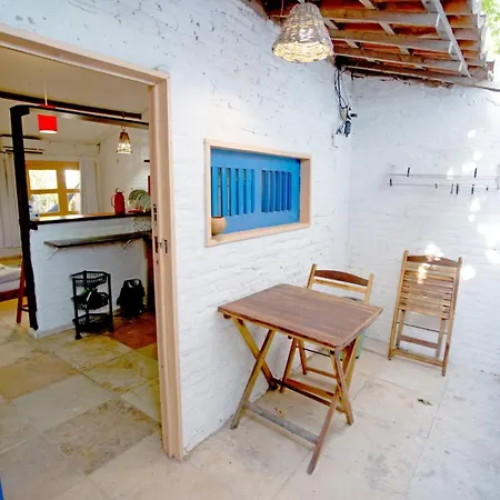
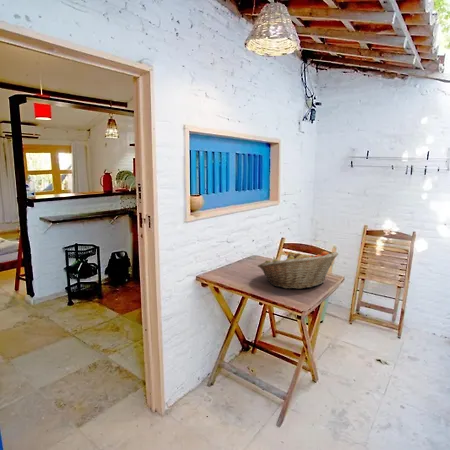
+ fruit basket (298, 265)
